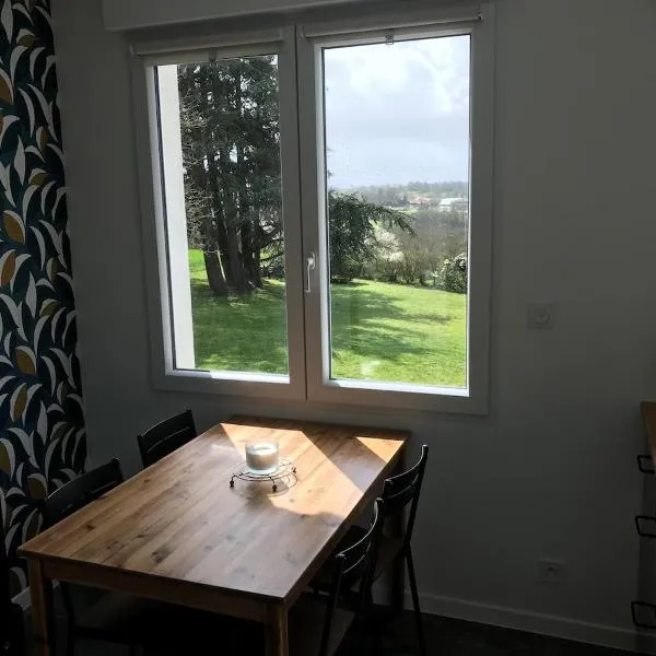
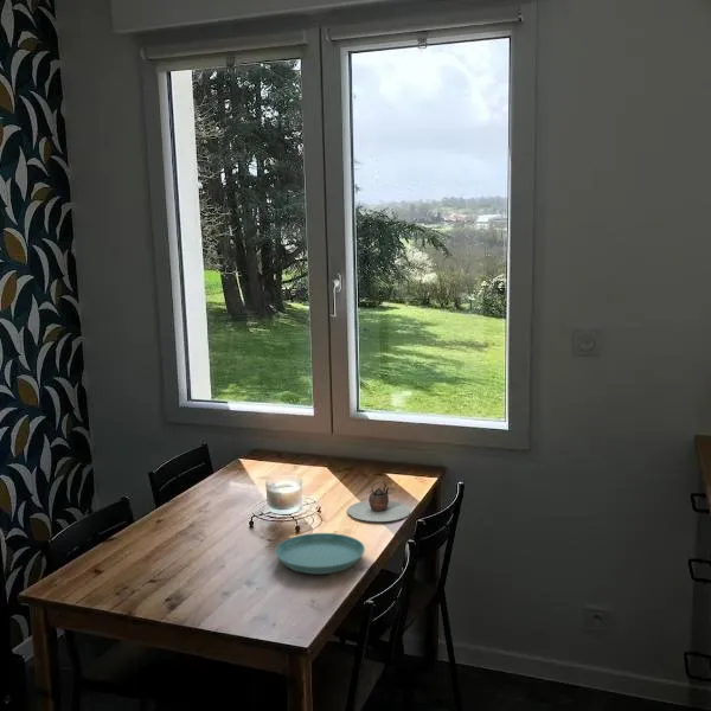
+ teapot (378, 497)
+ saucer (320, 553)
